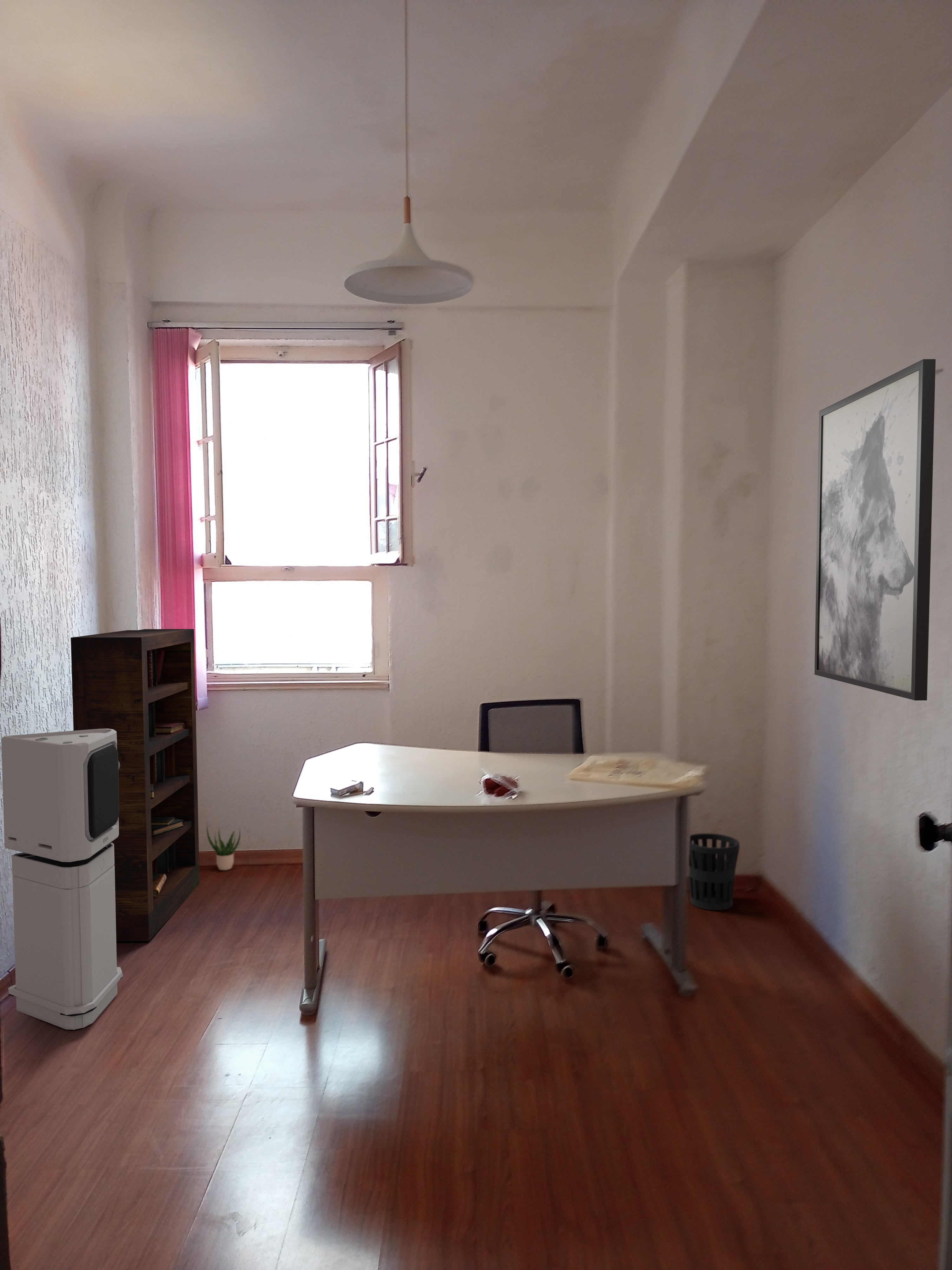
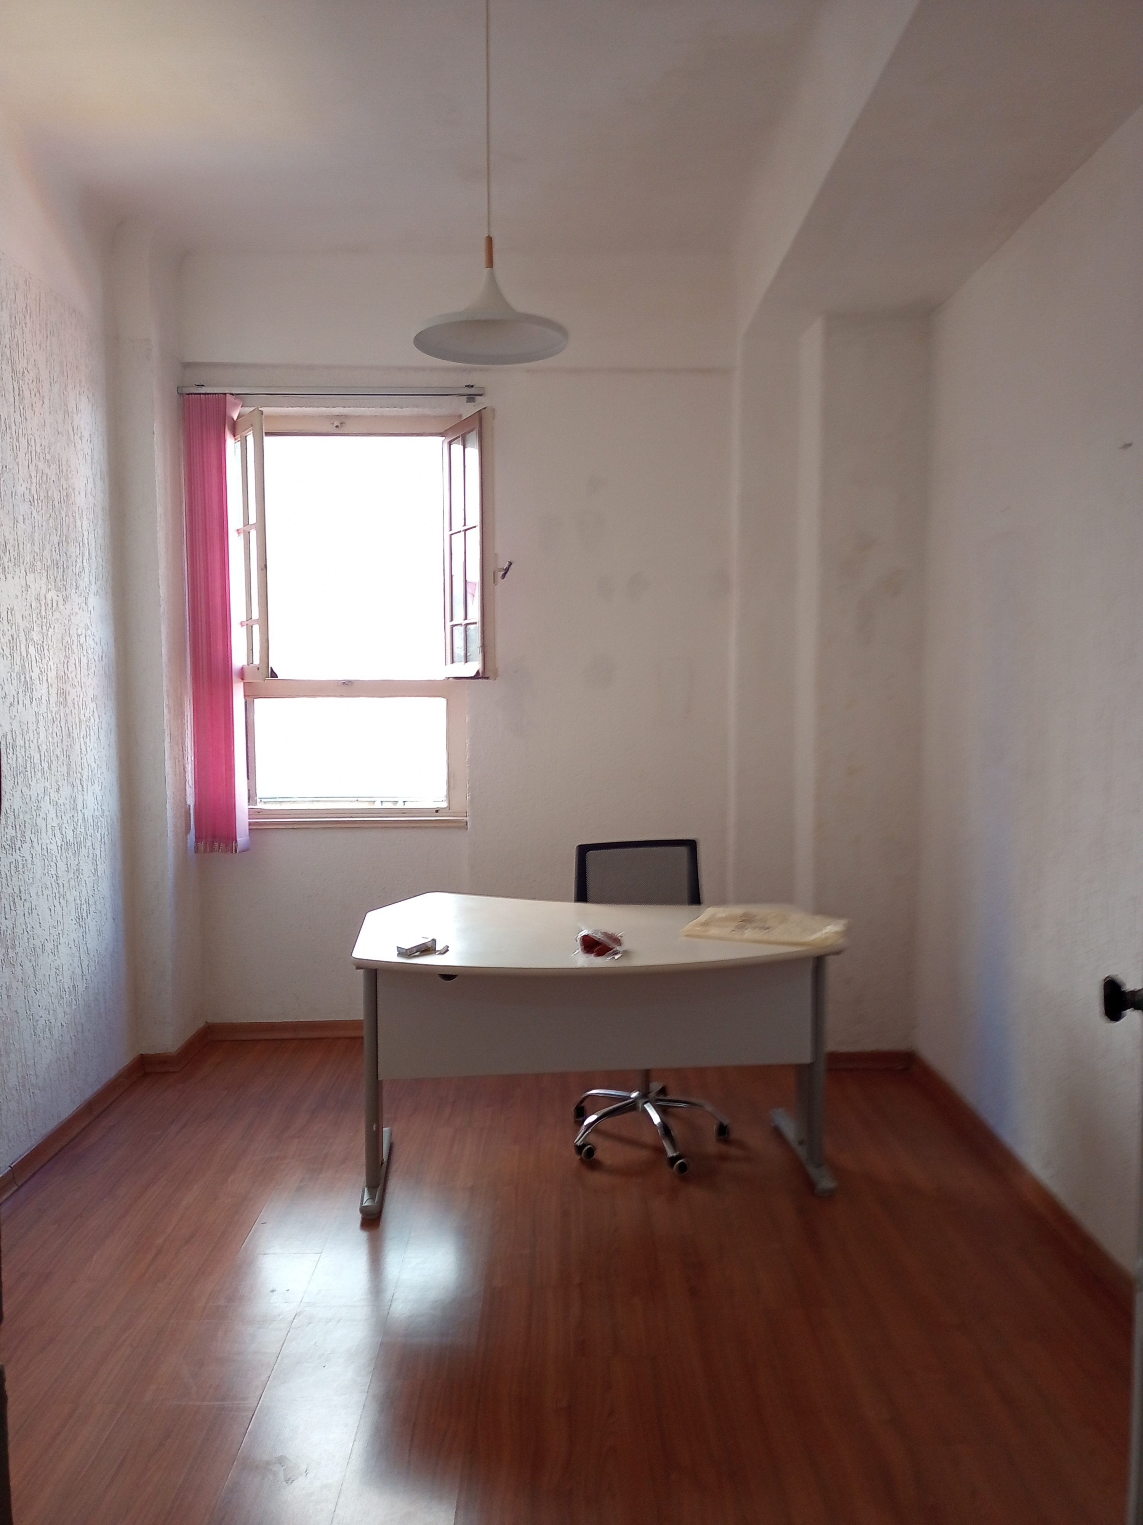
- potted plant (224, 845)
- wastebasket (711, 872)
- bookcase (141, 773)
- wall art (867, 538)
- air purifier (57, 873)
